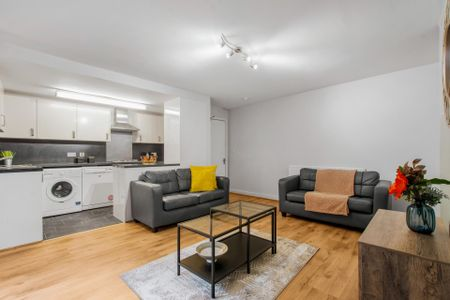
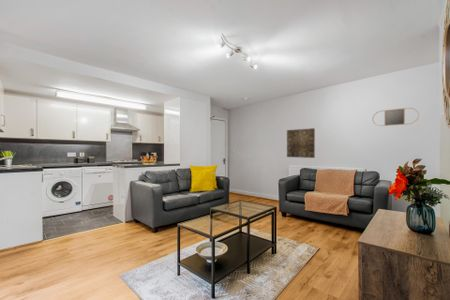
+ wall art (300, 143)
+ home mirror (394, 117)
